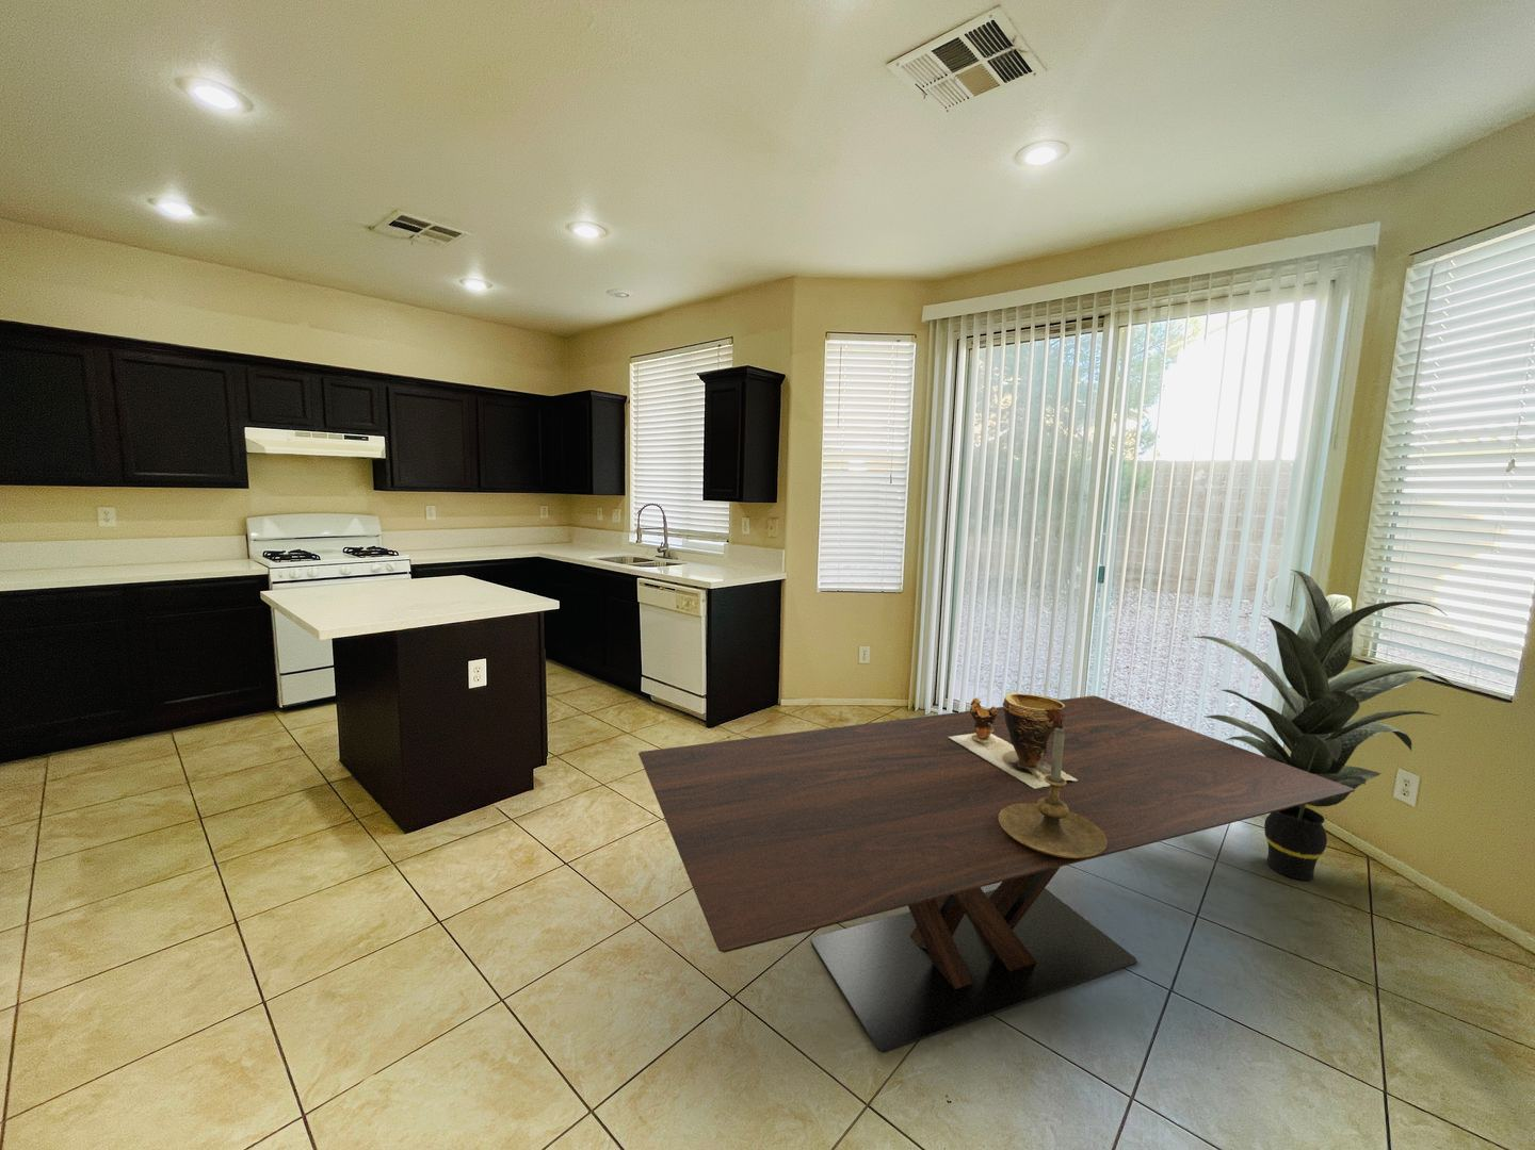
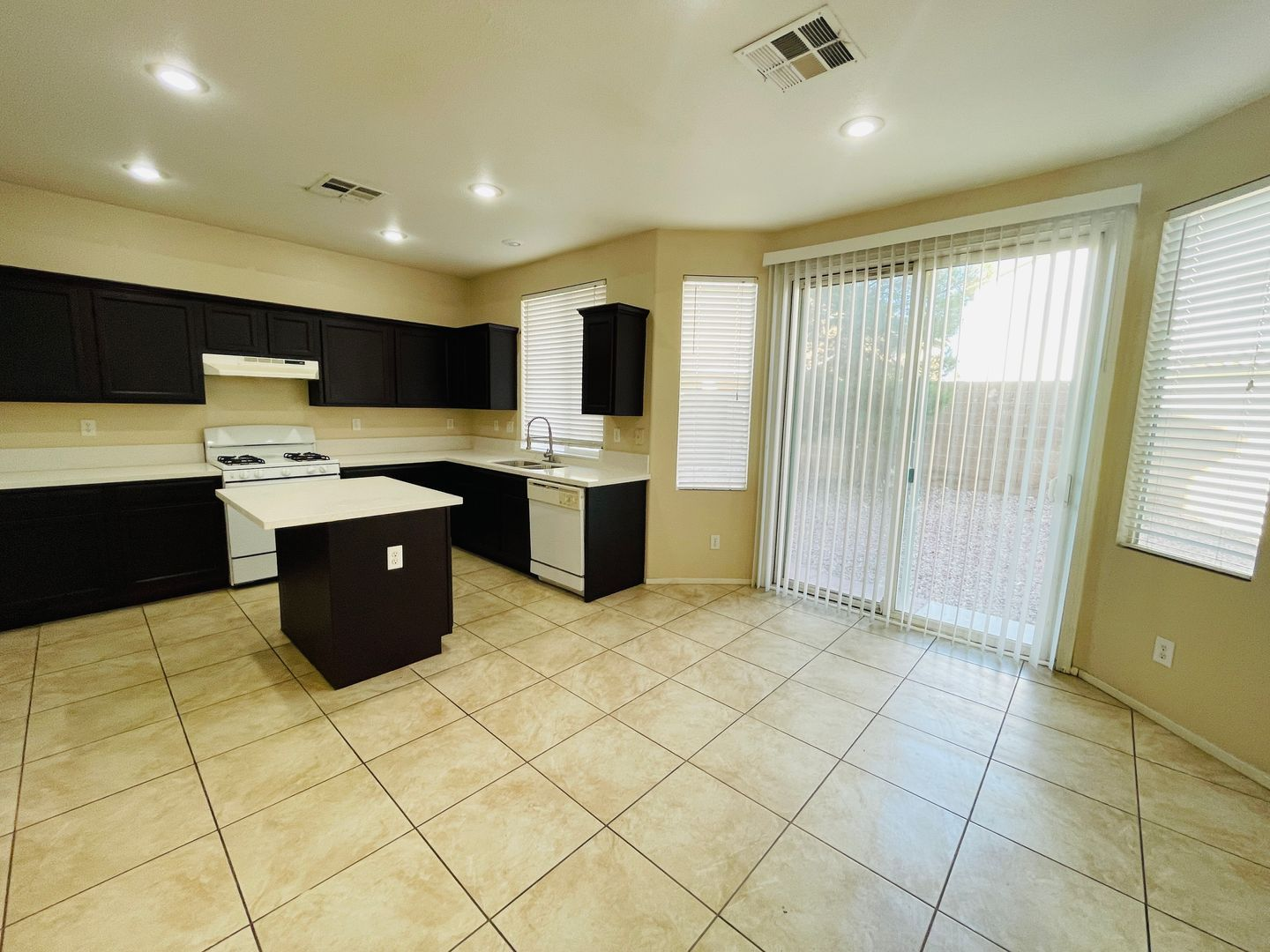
- candle holder (1054, 780)
- dining table (978, 861)
- clay pot (1008, 724)
- indoor plant (1307, 722)
